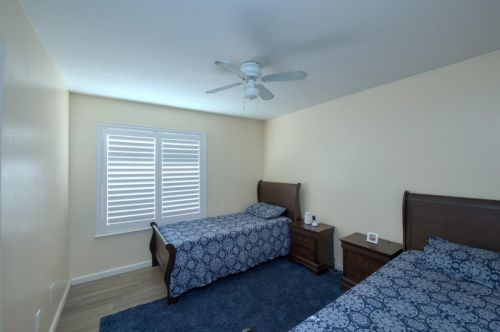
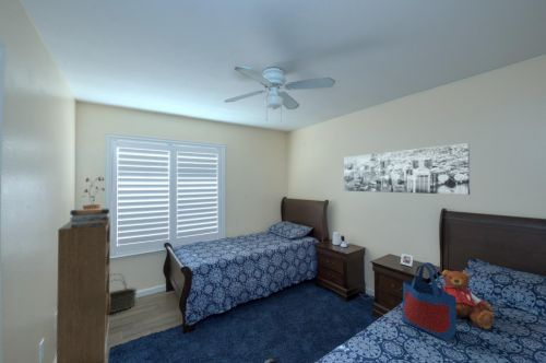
+ basket (112, 292)
+ teddy bear (460, 295)
+ wall art (393, 172)
+ book stack (90, 216)
+ bookshelf (87, 283)
+ tote bag (427, 295)
+ potted plant (93, 197)
